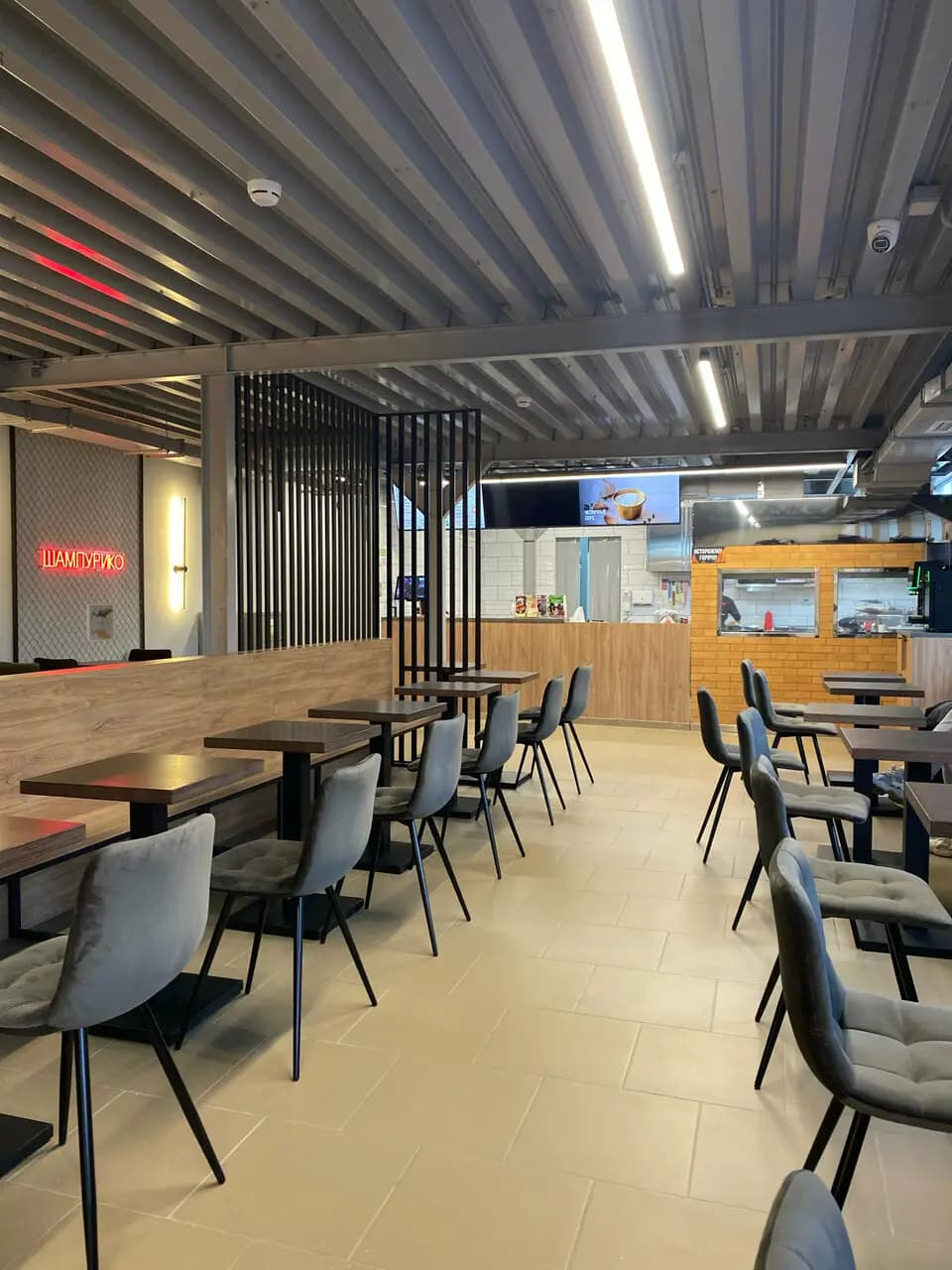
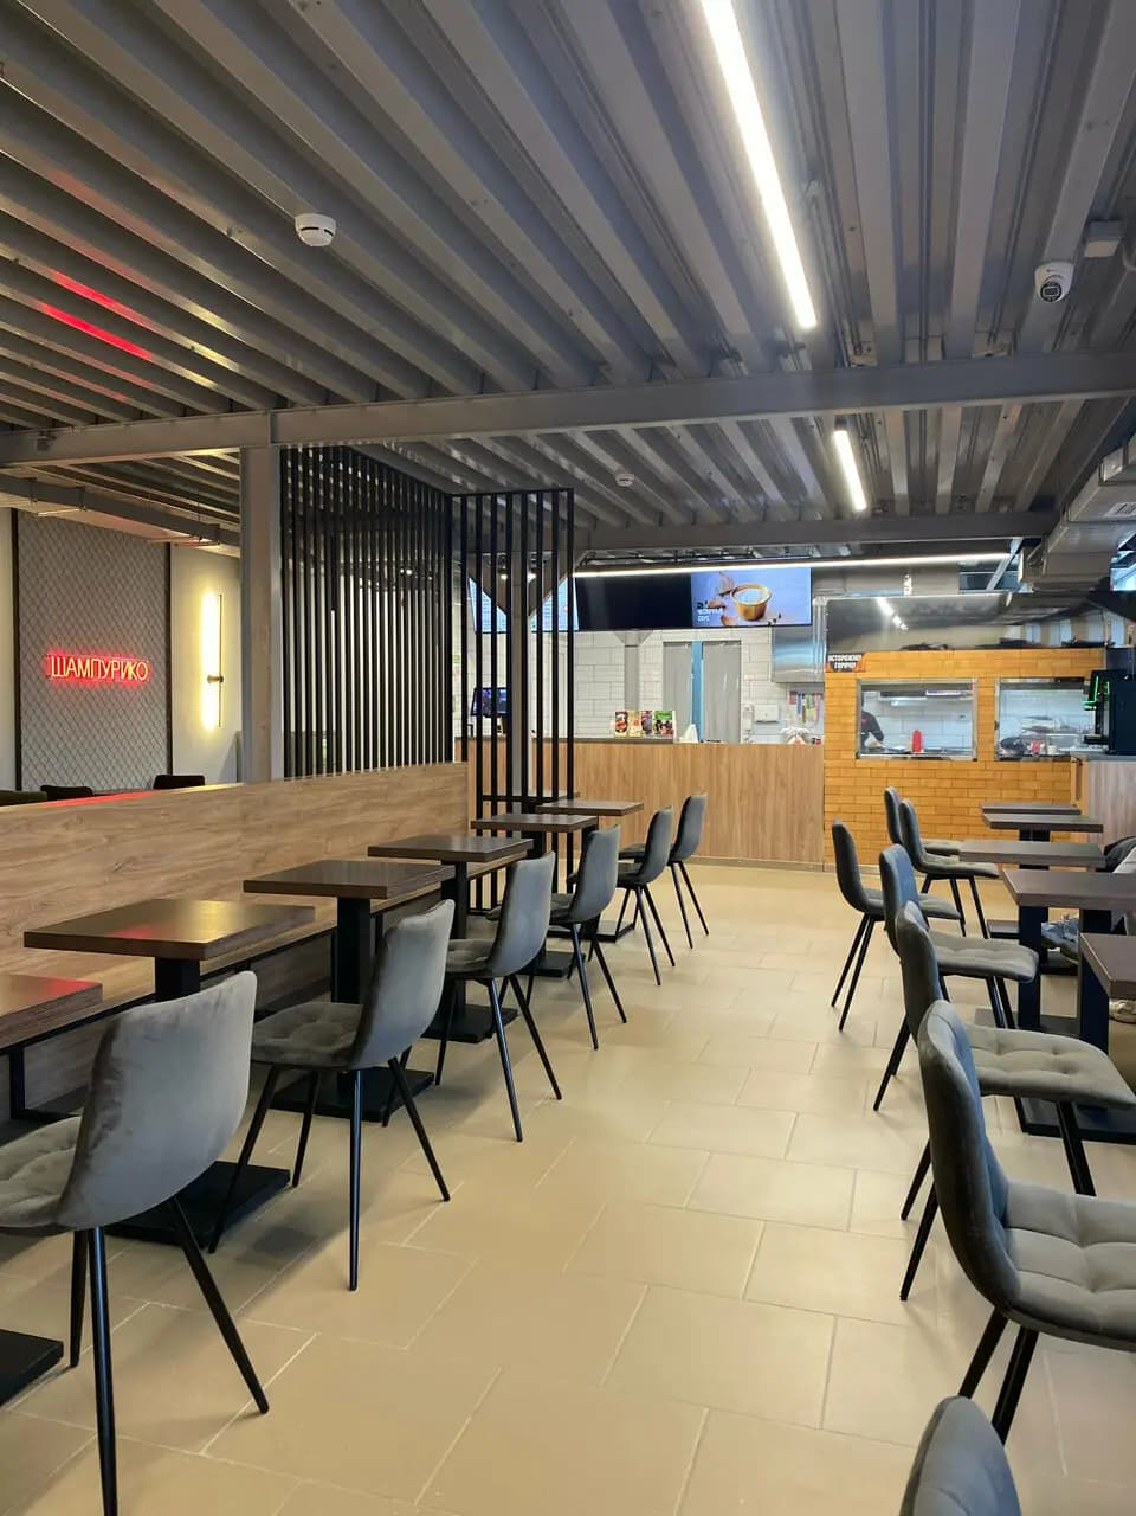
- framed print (100, 622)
